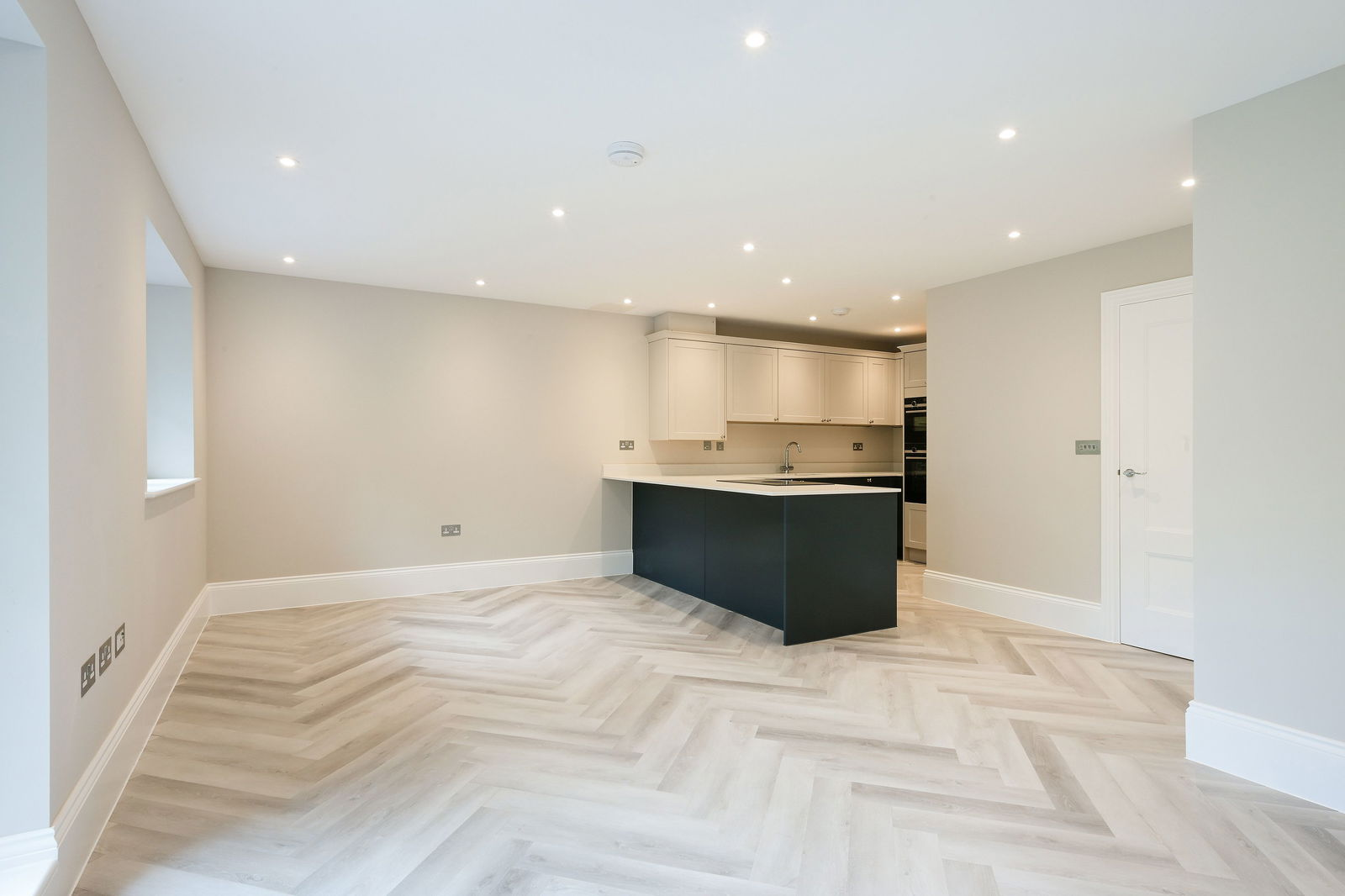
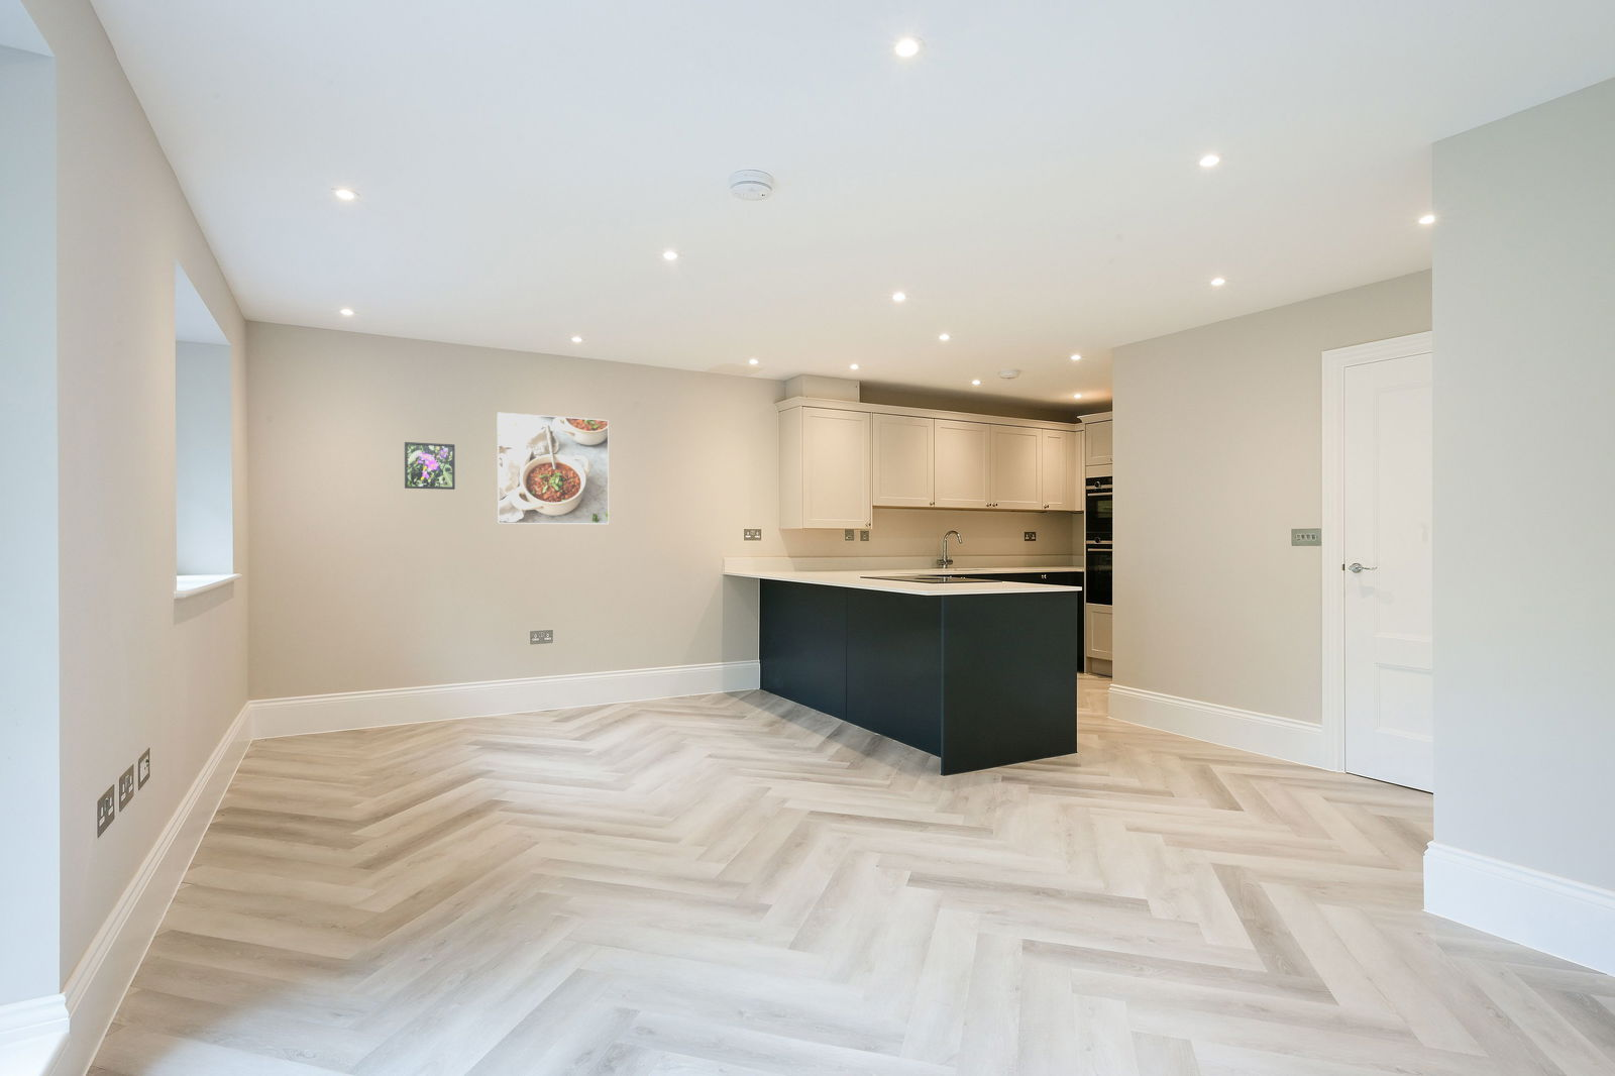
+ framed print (555, 470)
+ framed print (430, 465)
